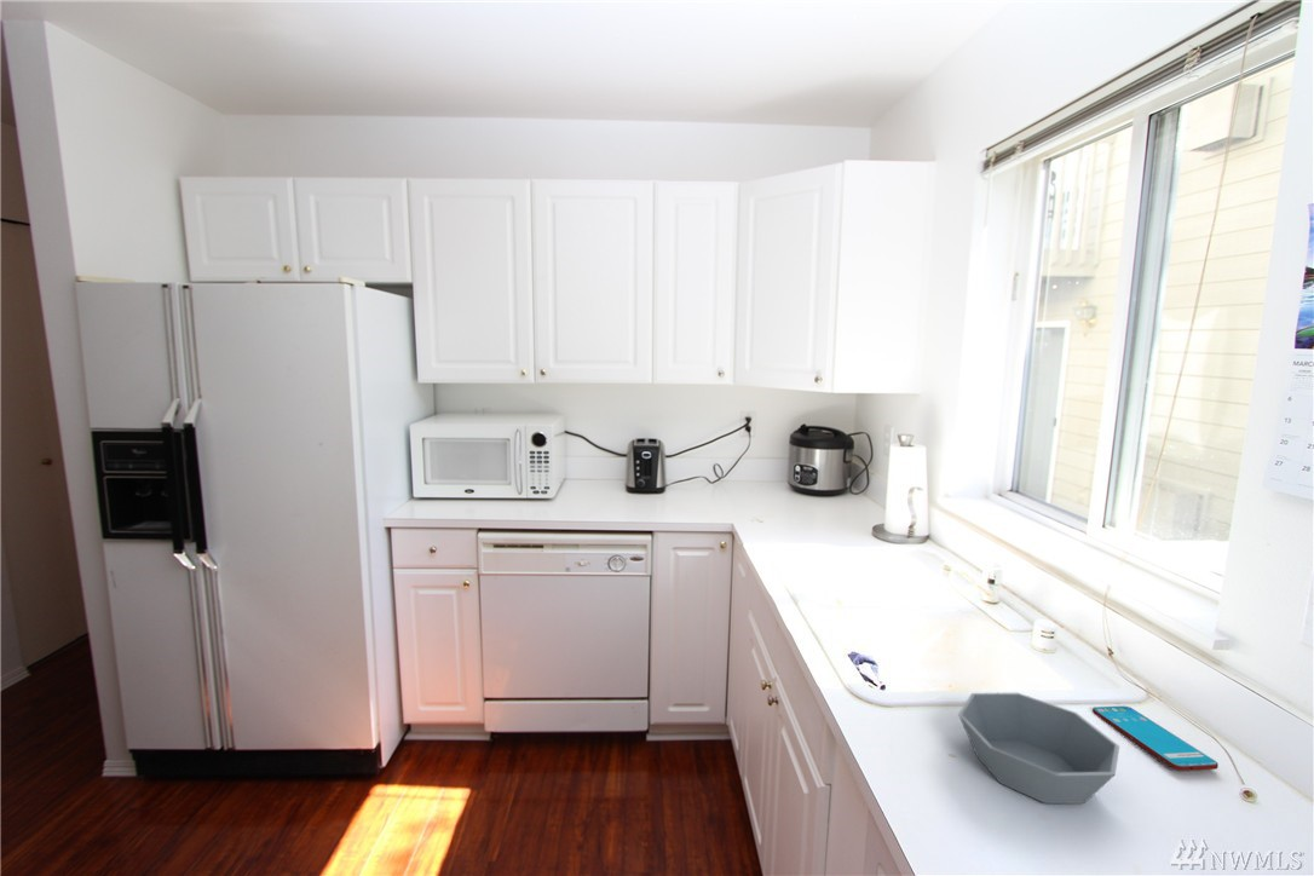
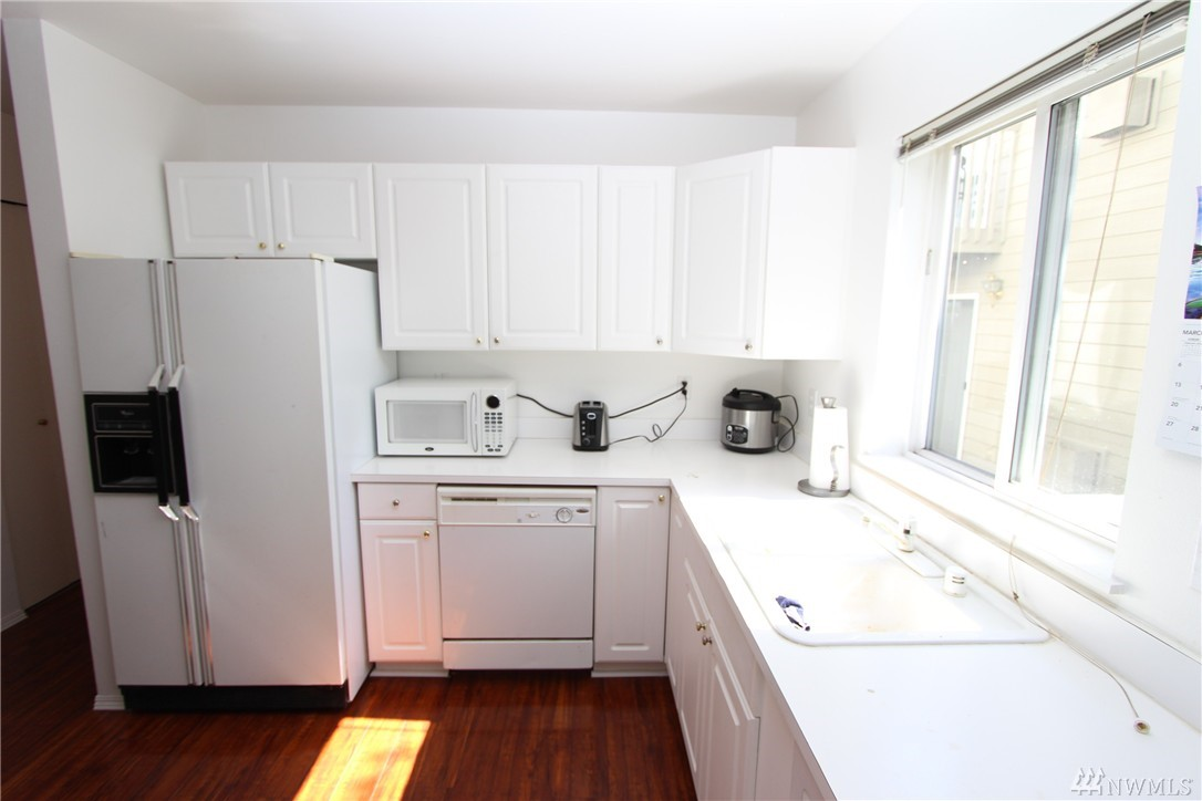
- smartphone (1149, 736)
- bowl (1033, 749)
